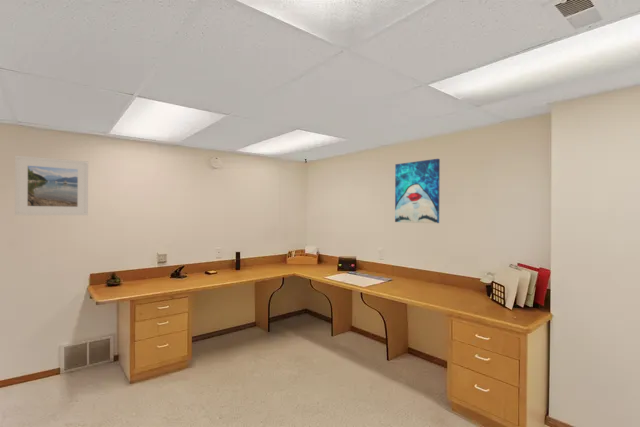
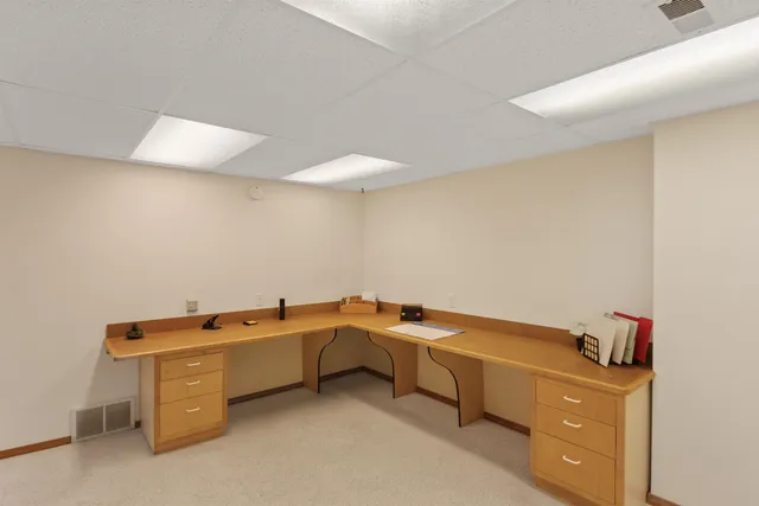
- wall art (416, 192)
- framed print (53, 187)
